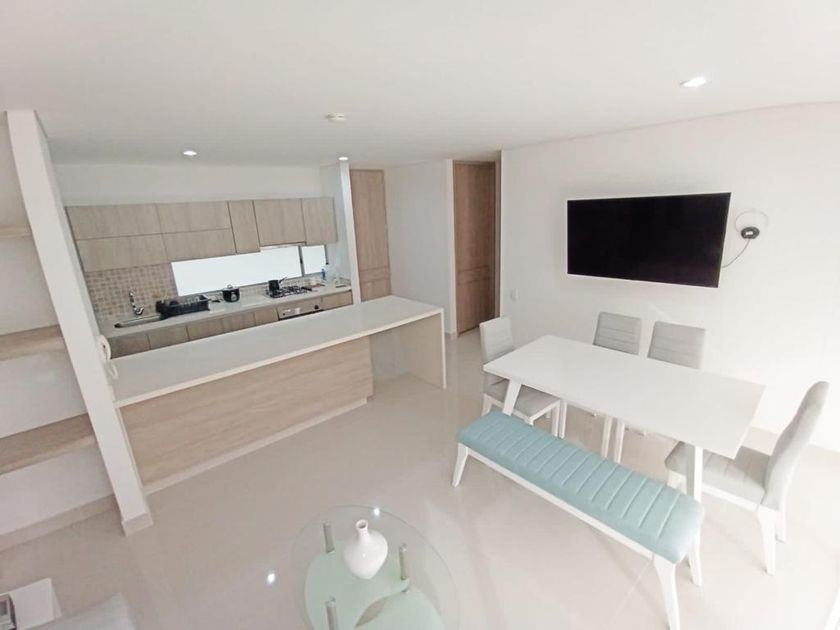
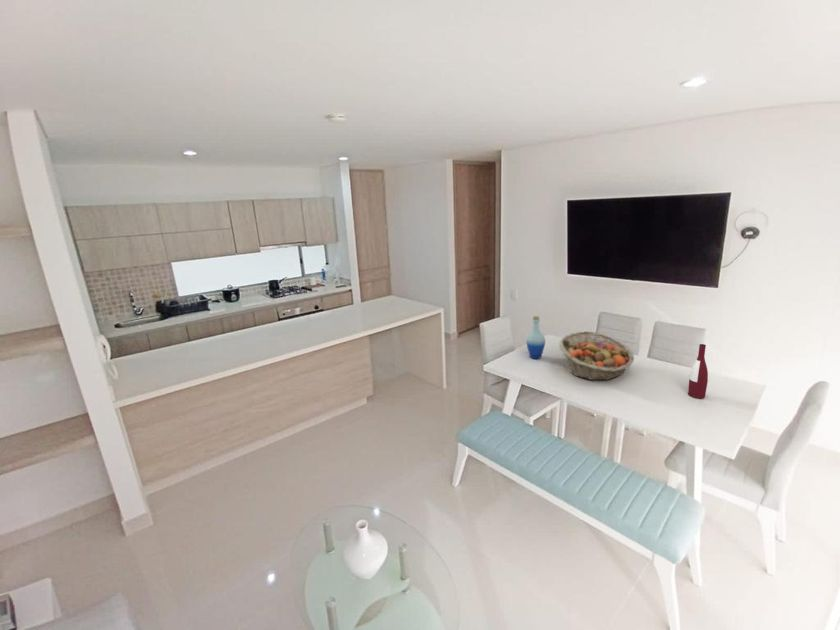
+ alcohol (699, 370)
+ bottle (535, 337)
+ fruit basket (595, 355)
